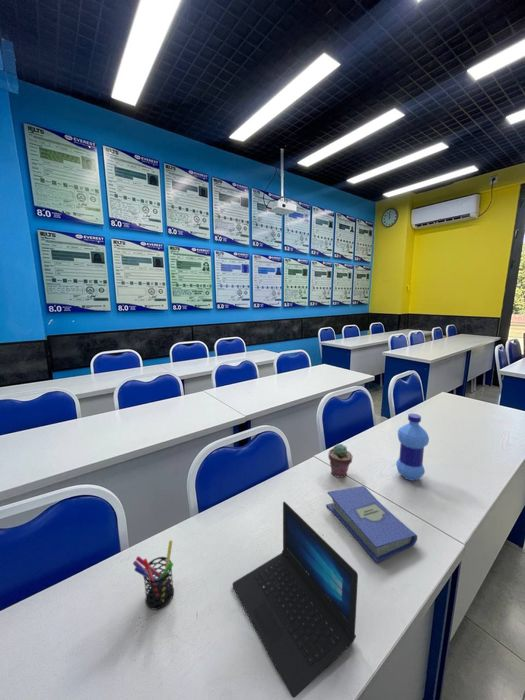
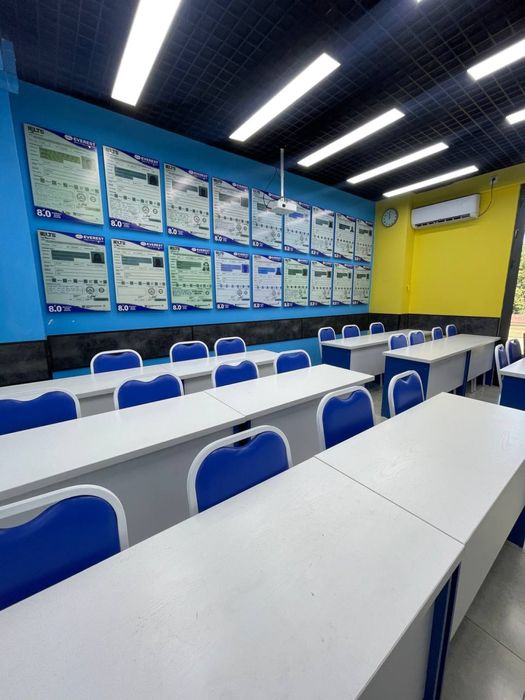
- pen holder (159, 574)
- hardcover book (368, 516)
- laptop (288, 579)
- water bottle (411, 446)
- potted succulent (339, 459)
